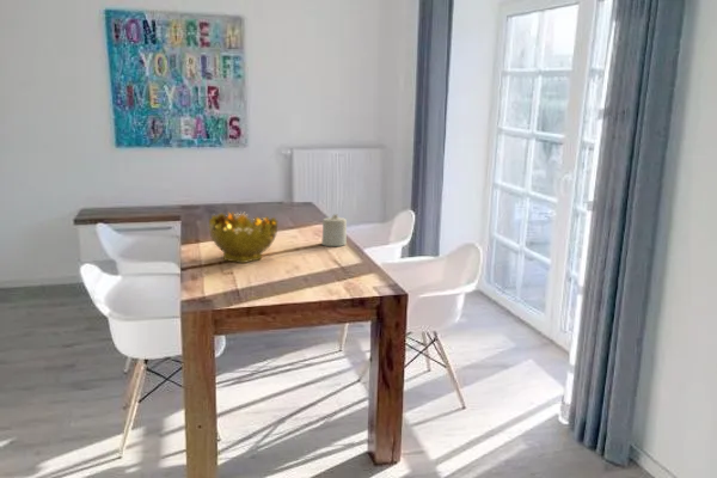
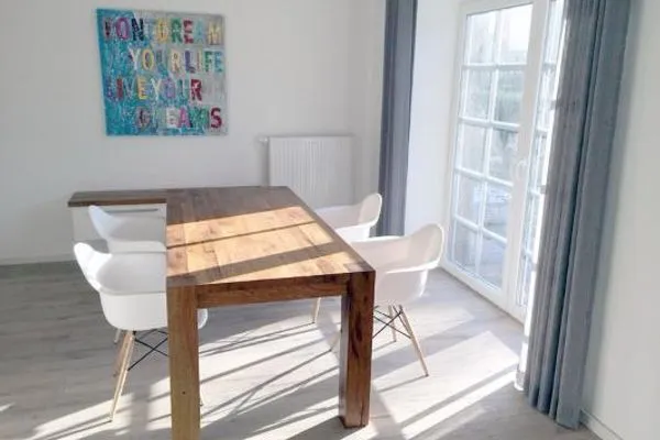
- decorative bowl (244, 237)
- candle (333, 228)
